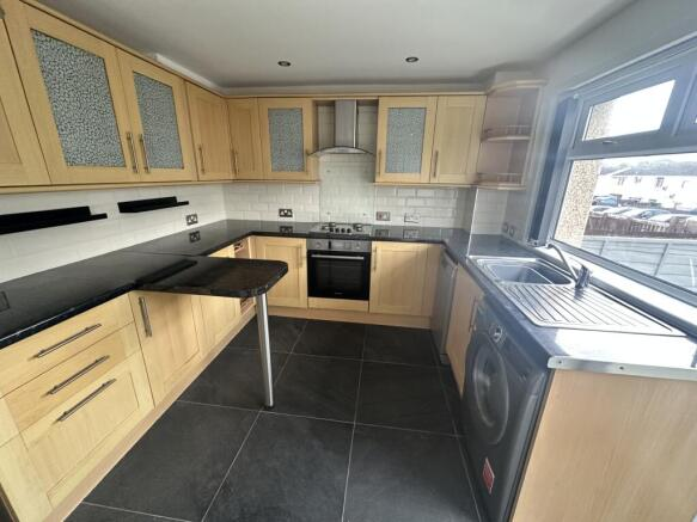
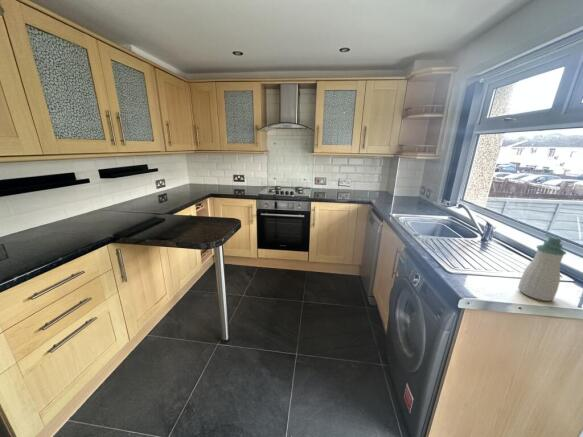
+ soap bottle (544, 266)
